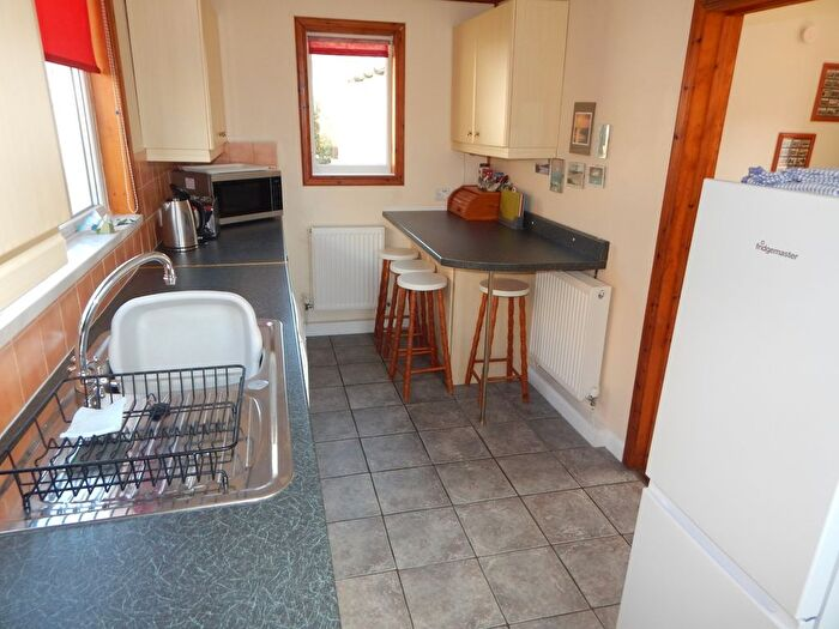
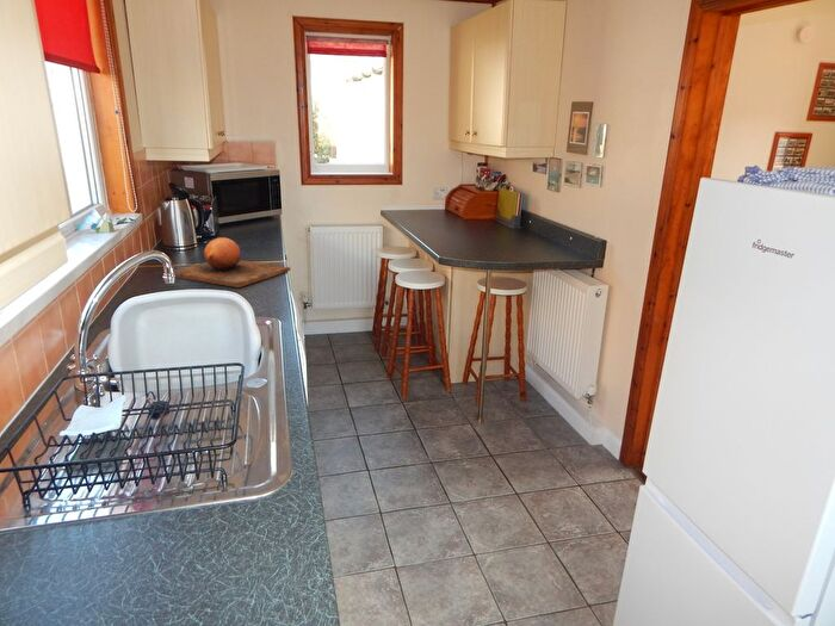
+ chopping board (229, 255)
